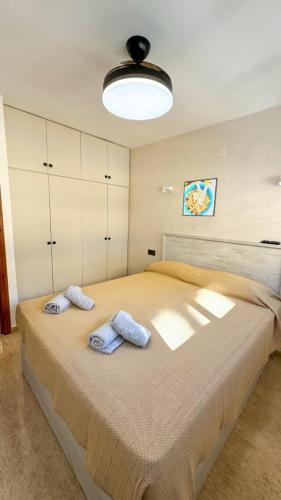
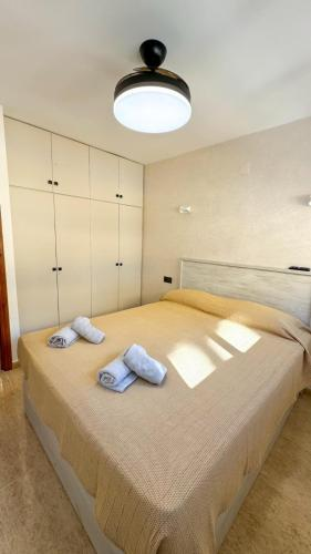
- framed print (198, 198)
